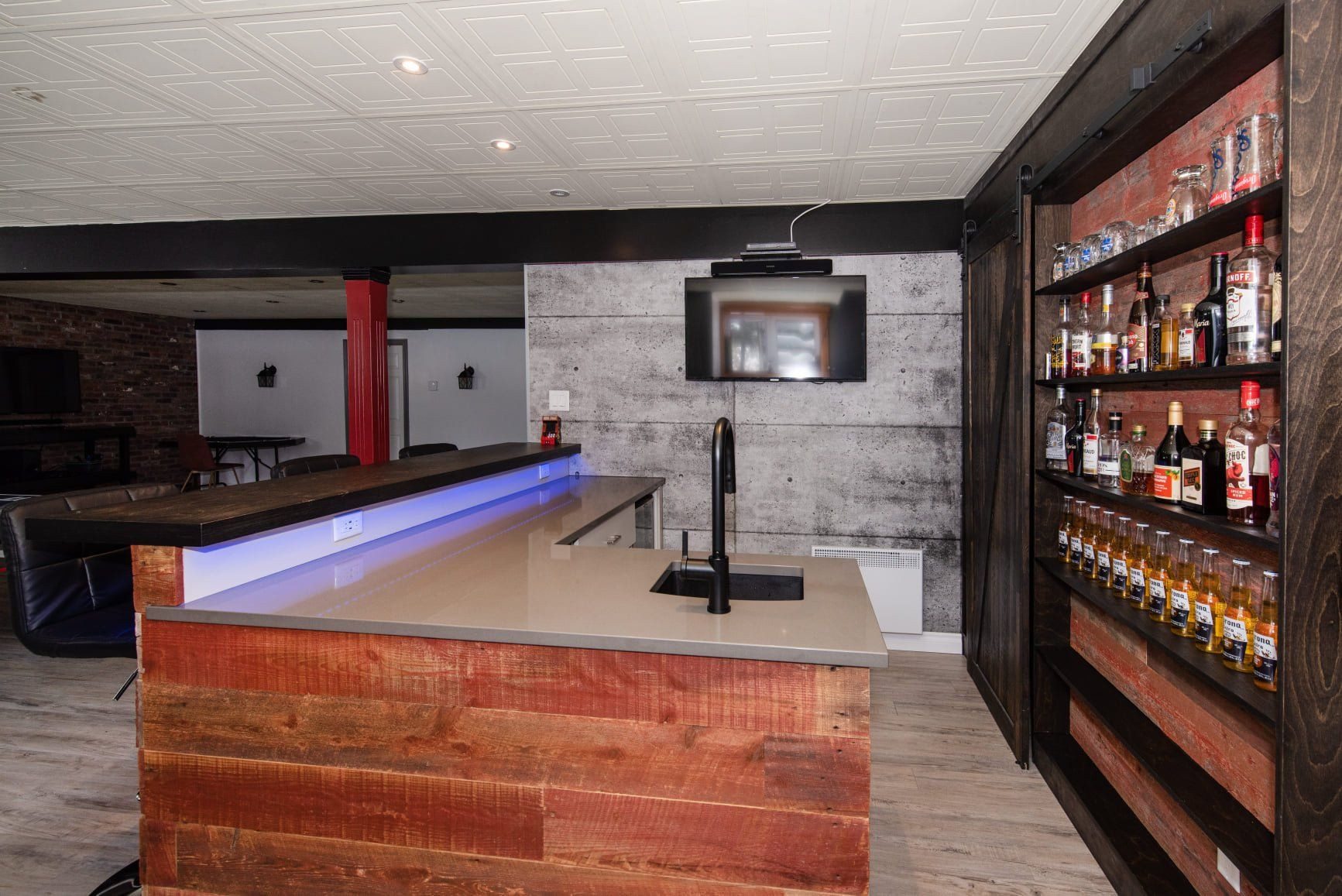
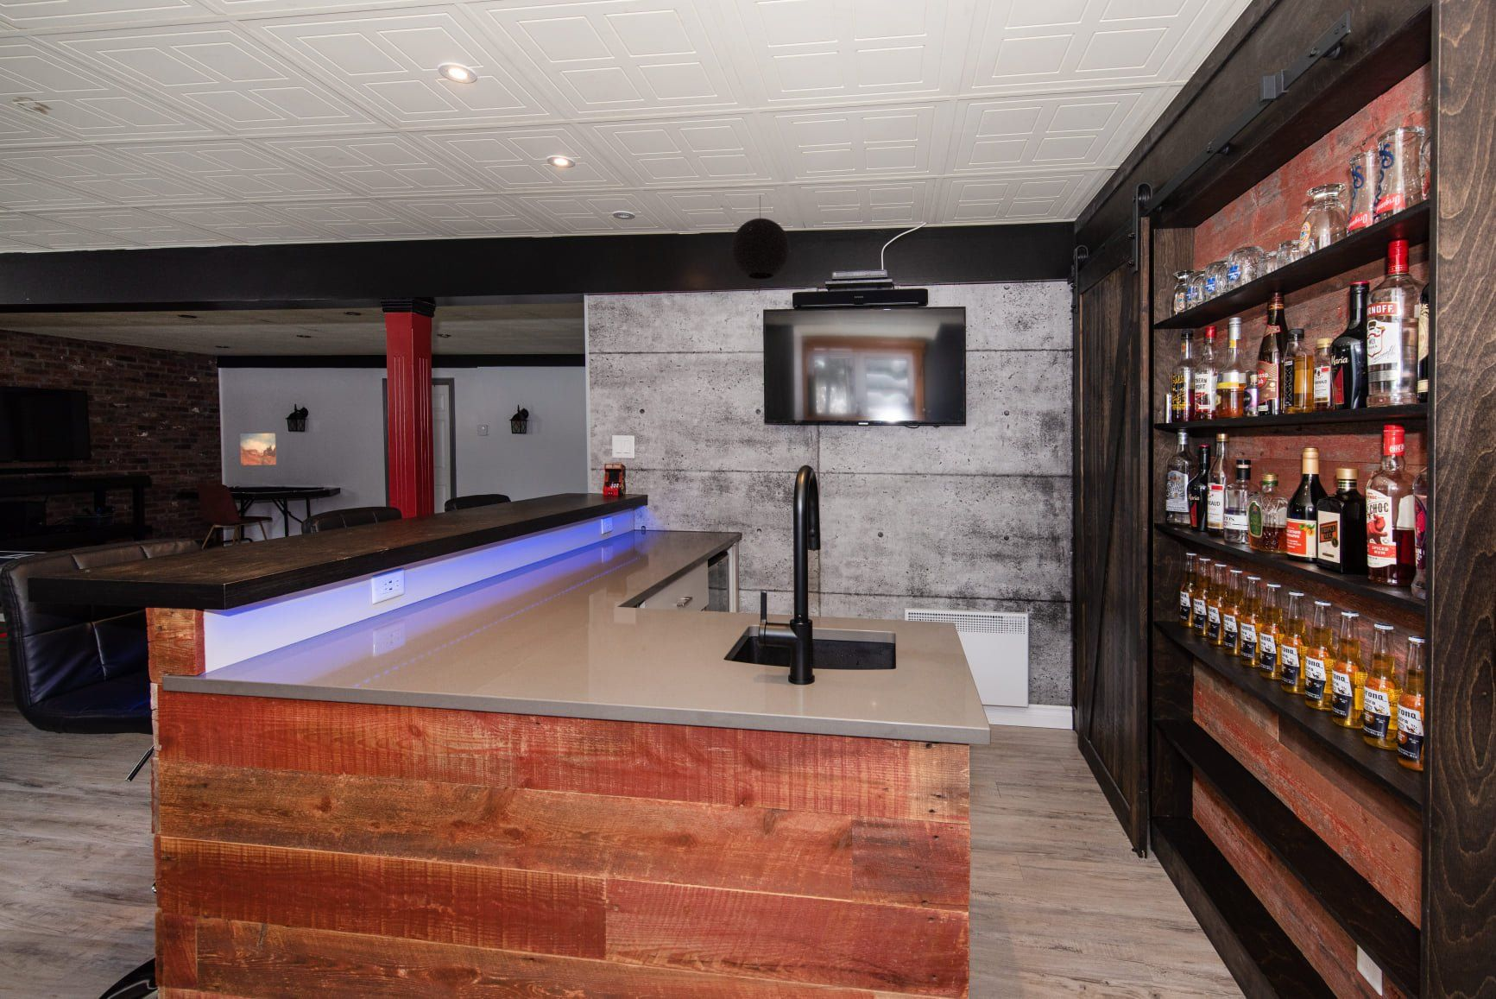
+ wall art (259, 449)
+ pendant light (759, 235)
